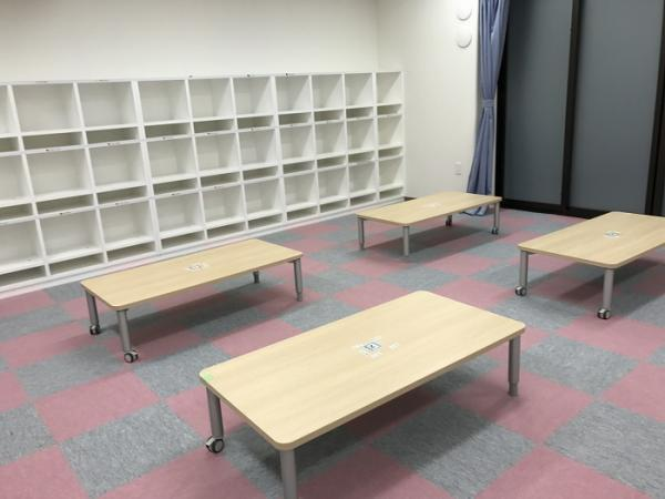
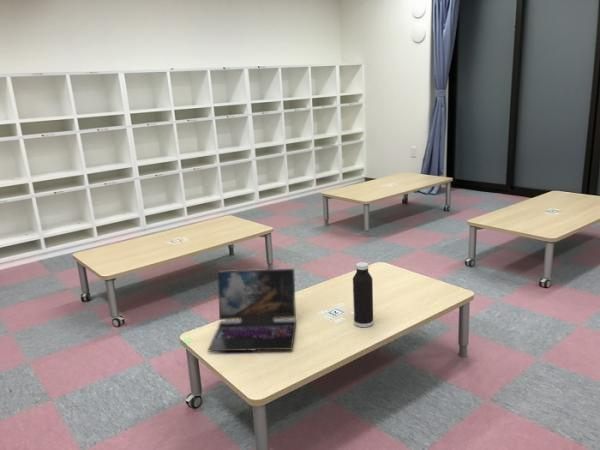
+ laptop (253, 309)
+ water bottle (362, 294)
